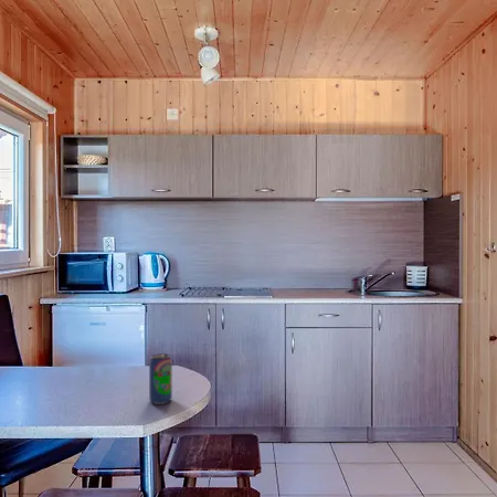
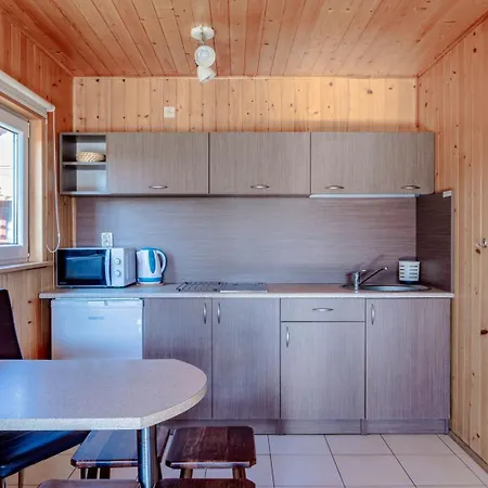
- beverage can (160, 378)
